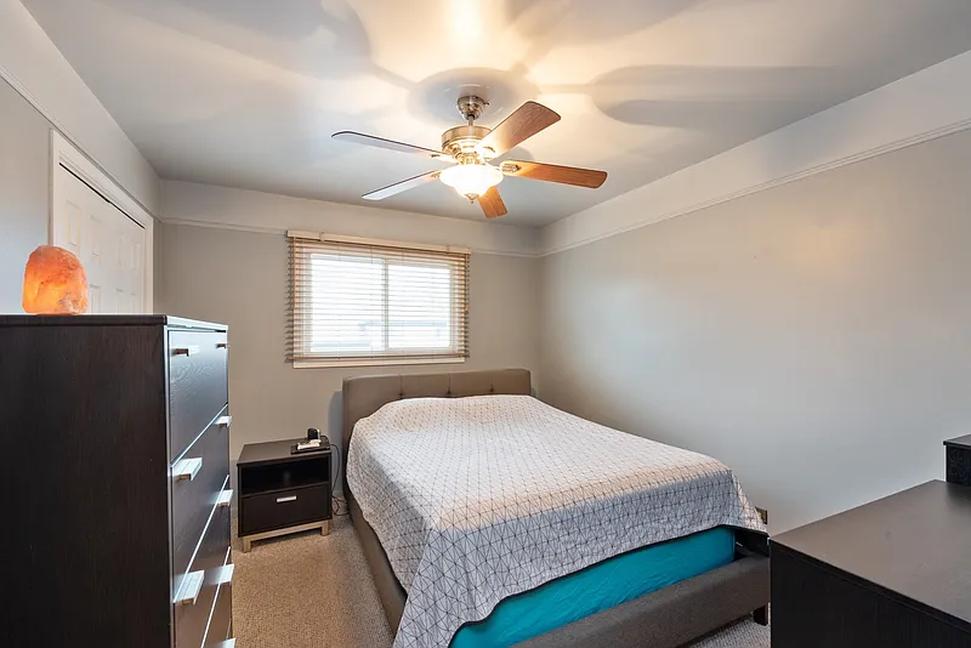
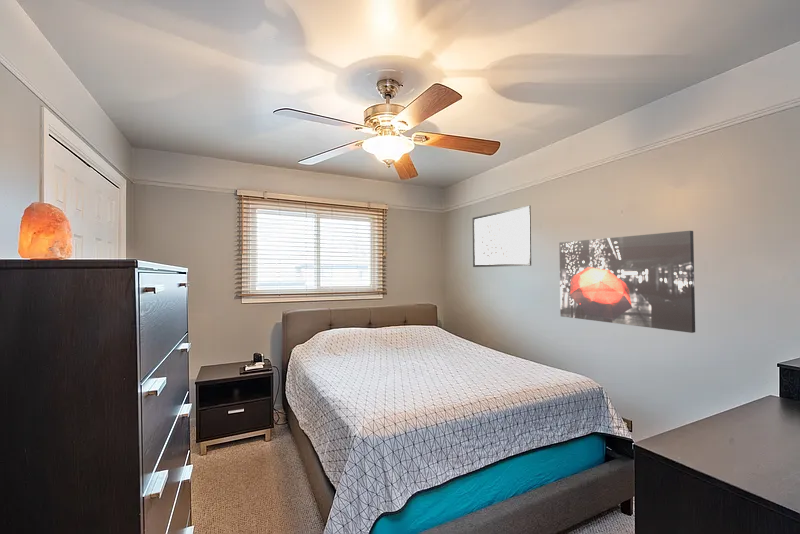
+ wall art (616, 280)
+ mirror (498, 239)
